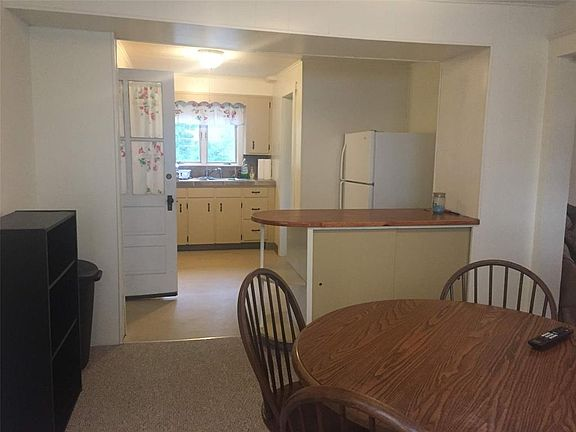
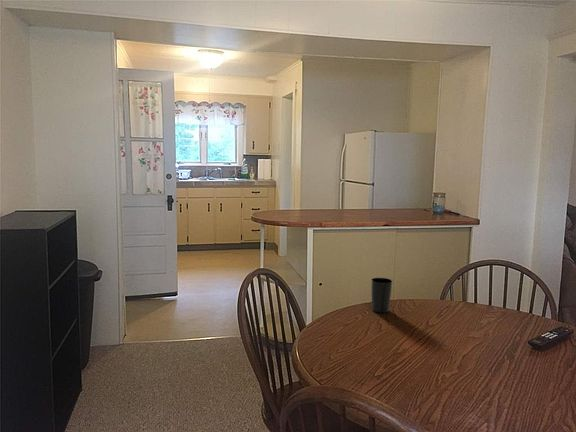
+ cup (381, 295)
